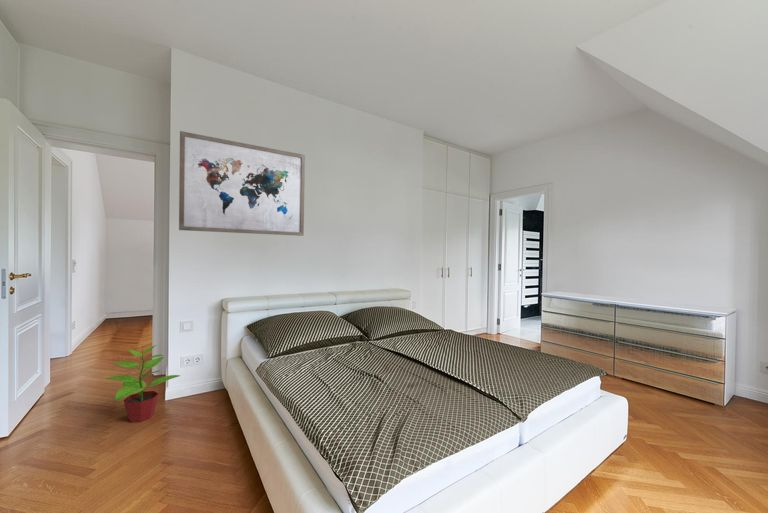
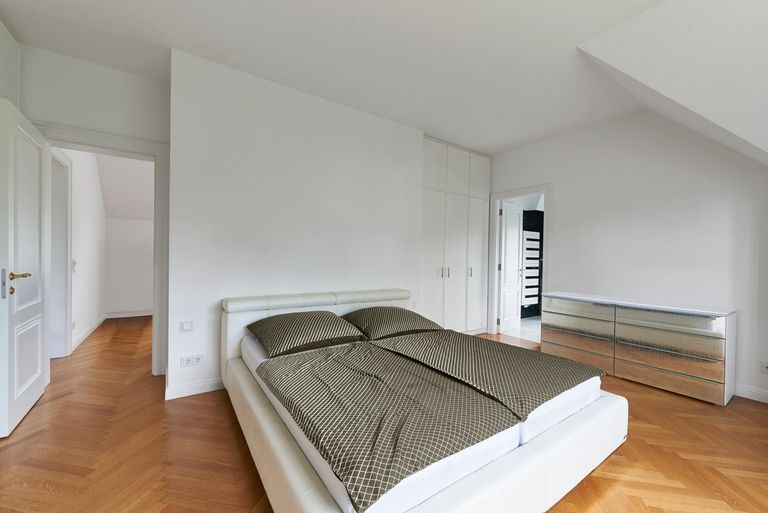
- wall art (248, 188)
- potted plant (144, 382)
